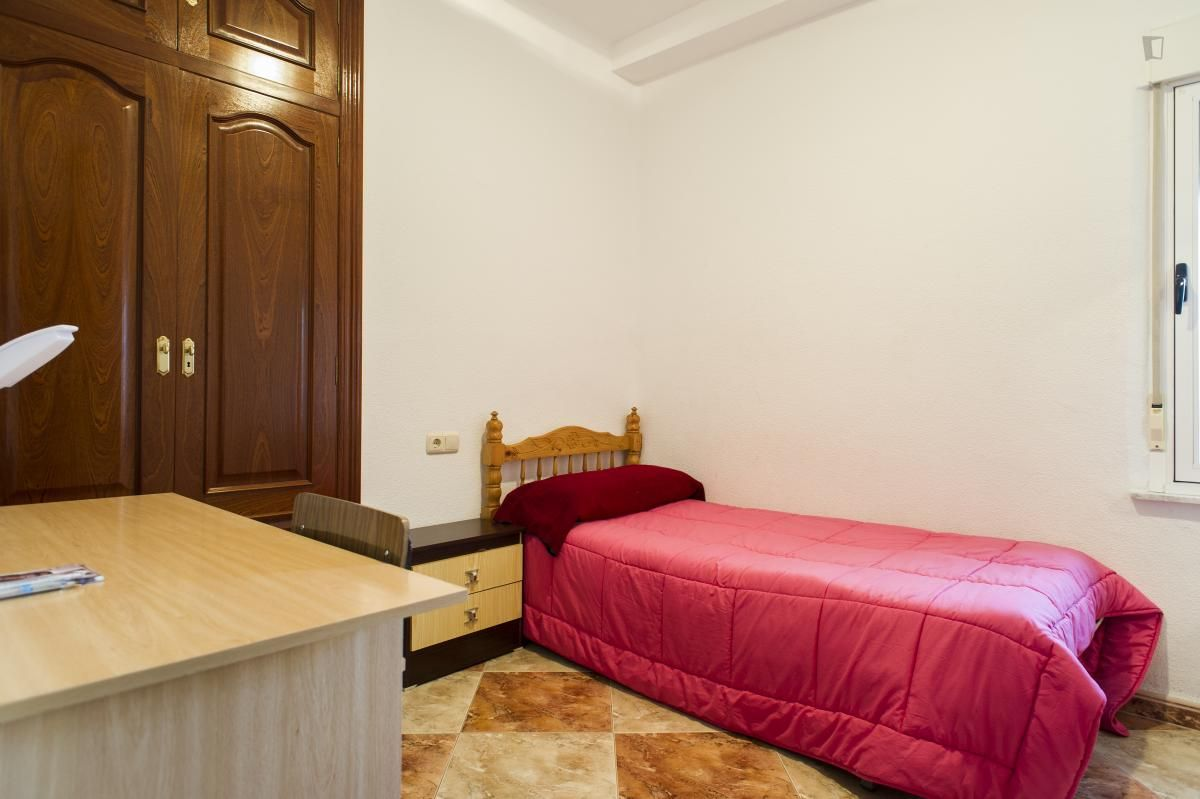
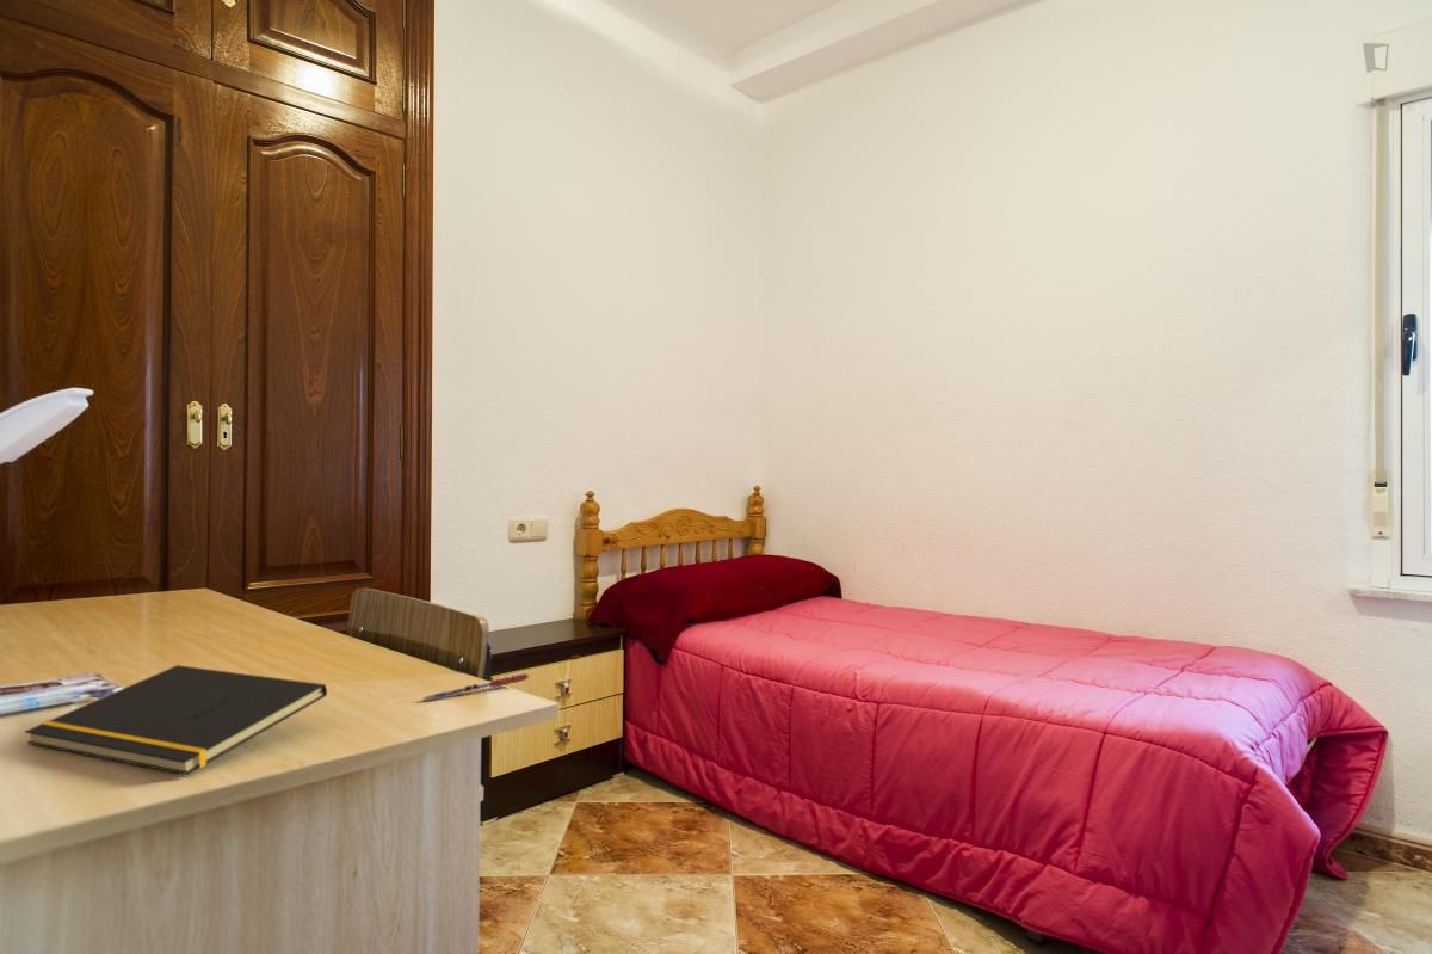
+ pen (477, 685)
+ notepad (181, 713)
